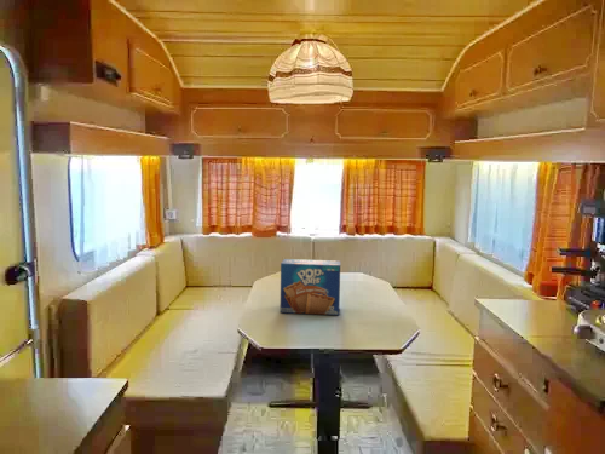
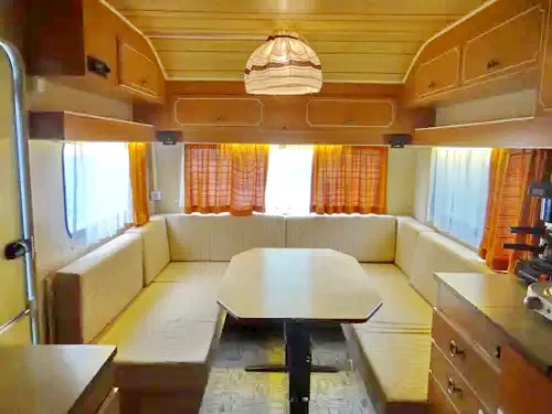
- toaster pastry box (310, 286)
